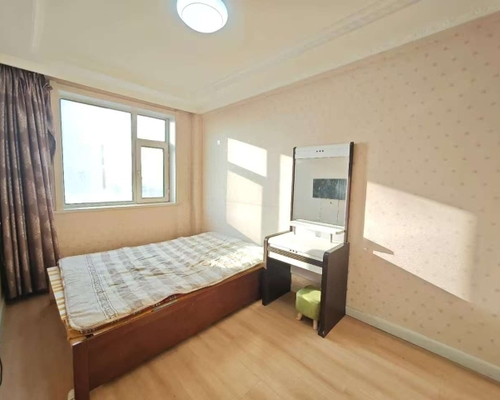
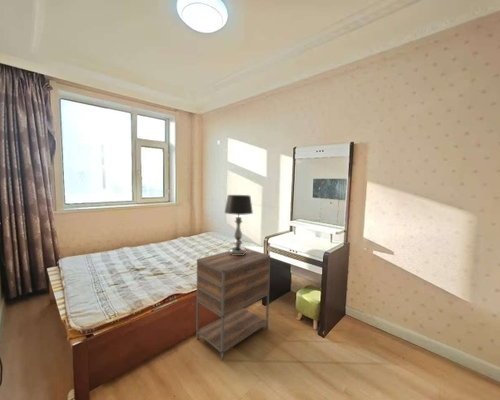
+ table lamp (238, 224)
+ nightstand (235, 296)
